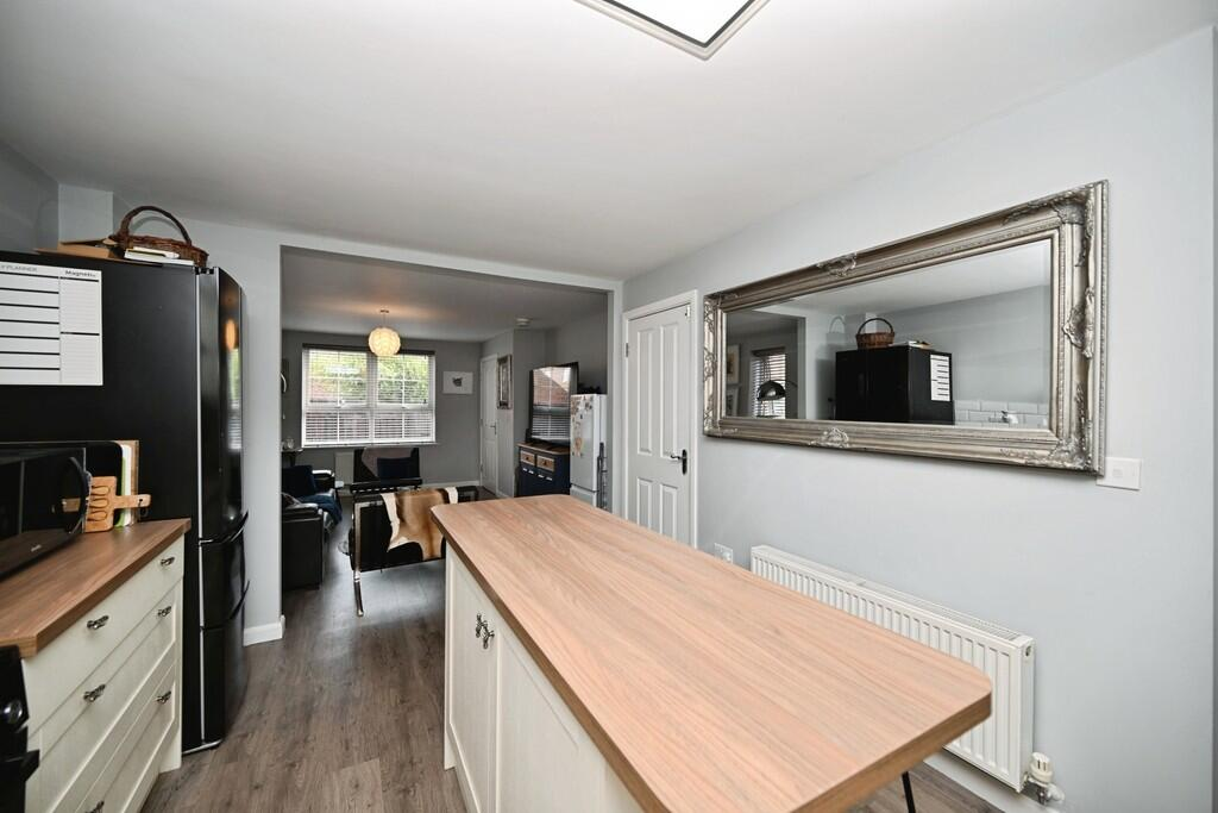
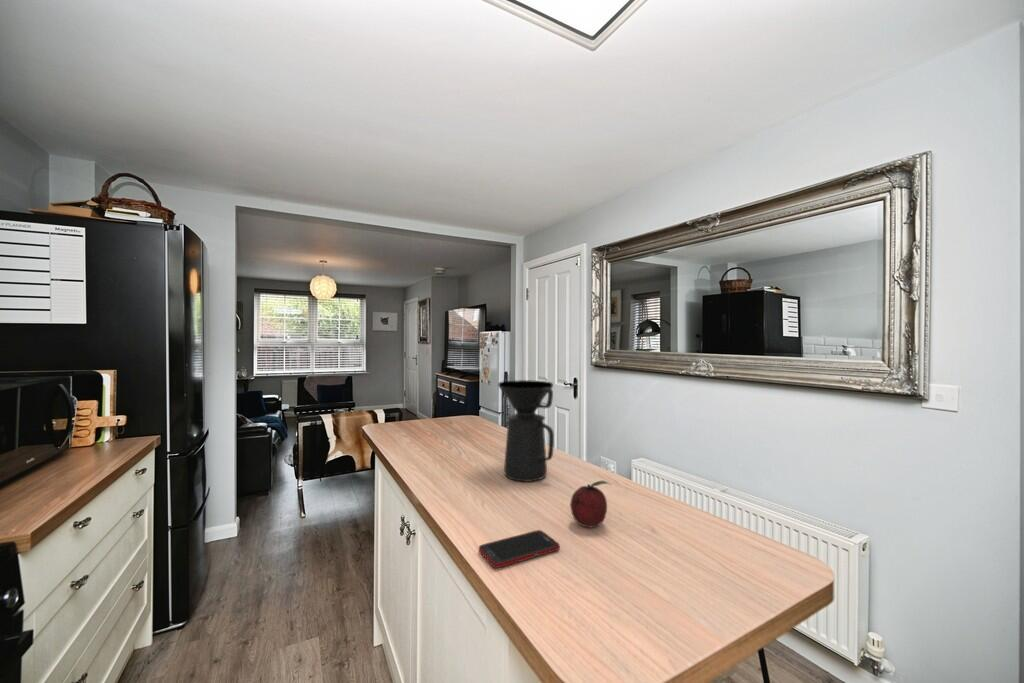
+ fruit (590, 502)
+ cell phone (519, 547)
+ coffee maker (525, 429)
